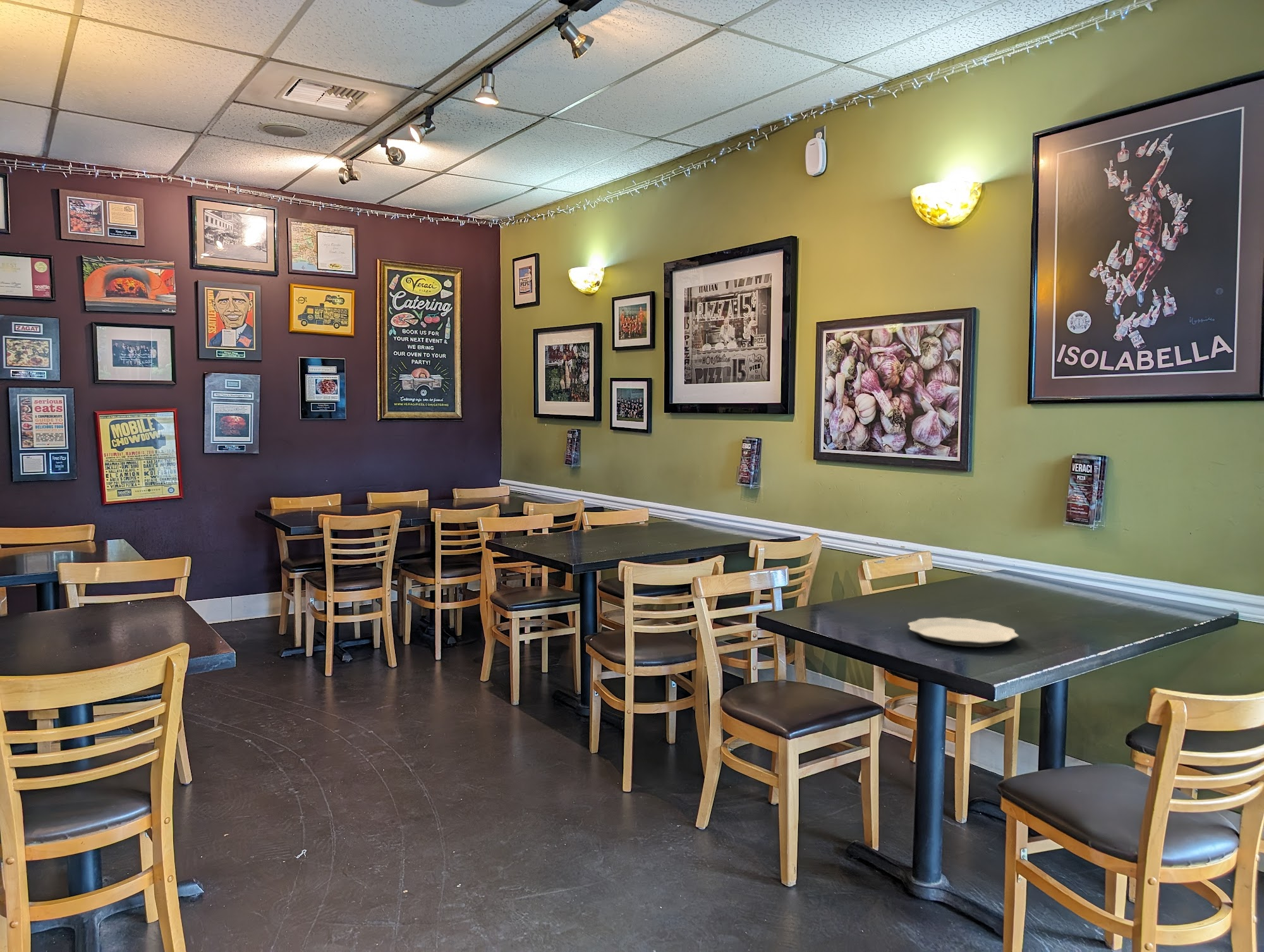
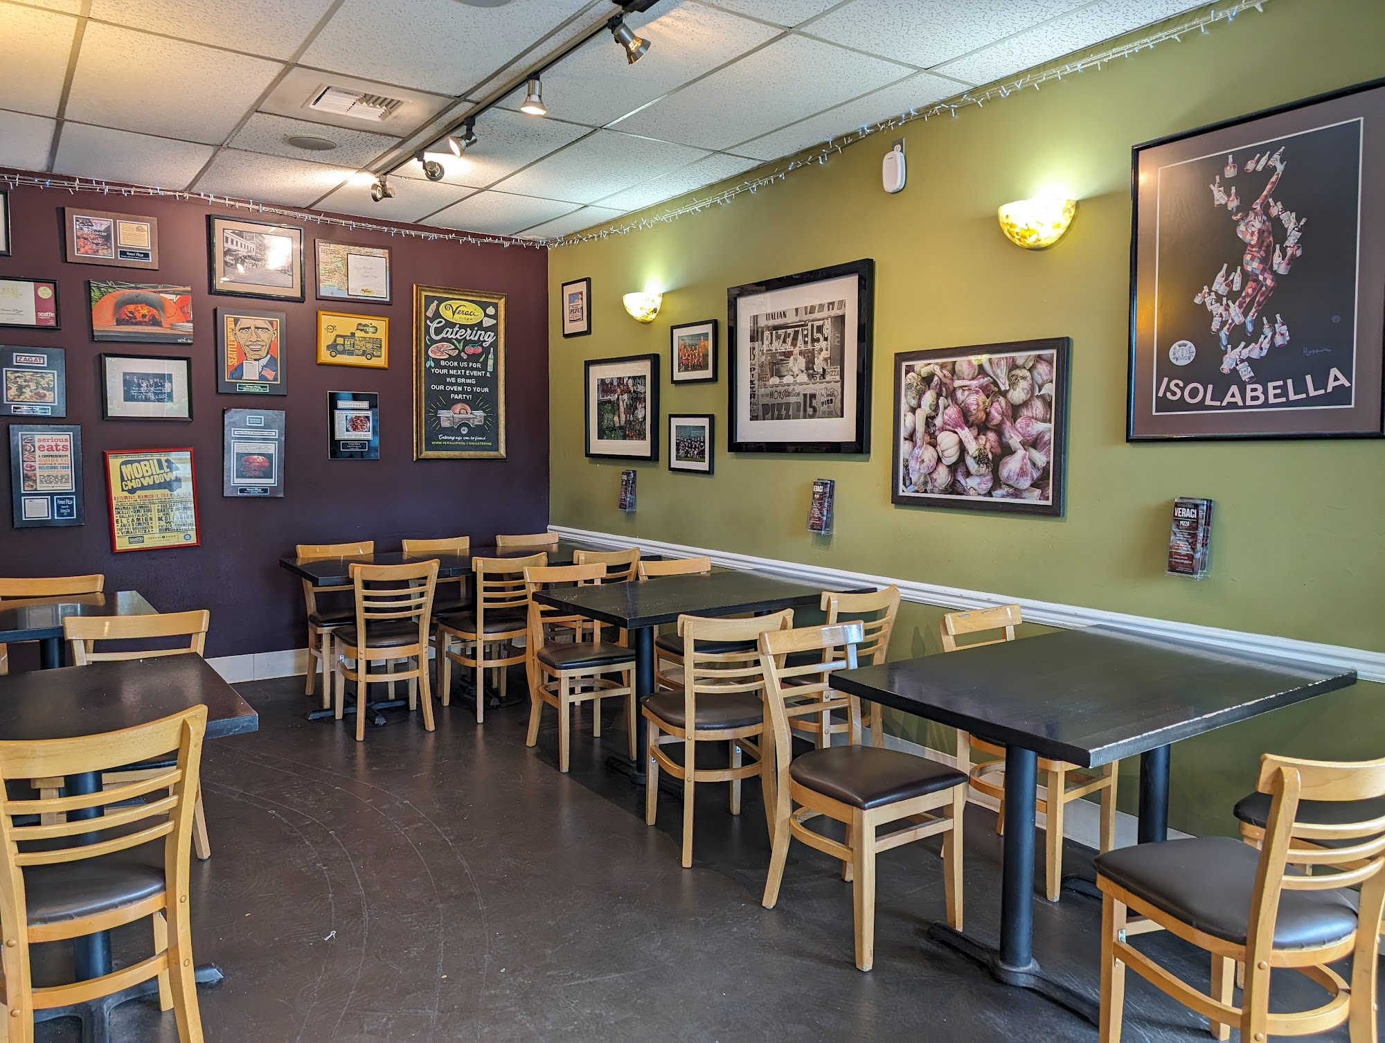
- plate (961, 633)
